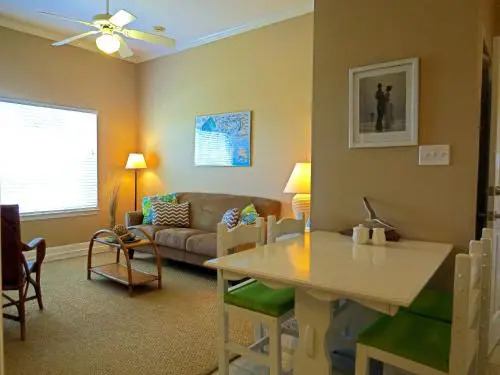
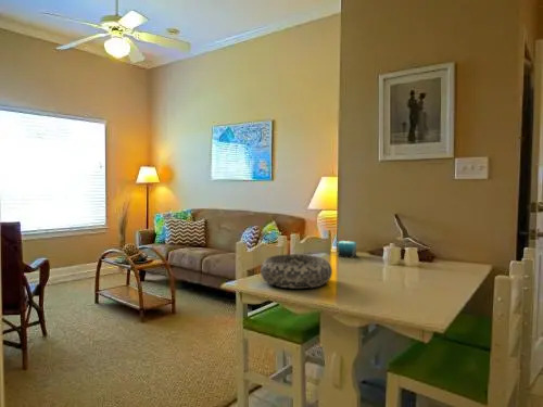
+ decorative bowl (295, 270)
+ candle (346, 245)
